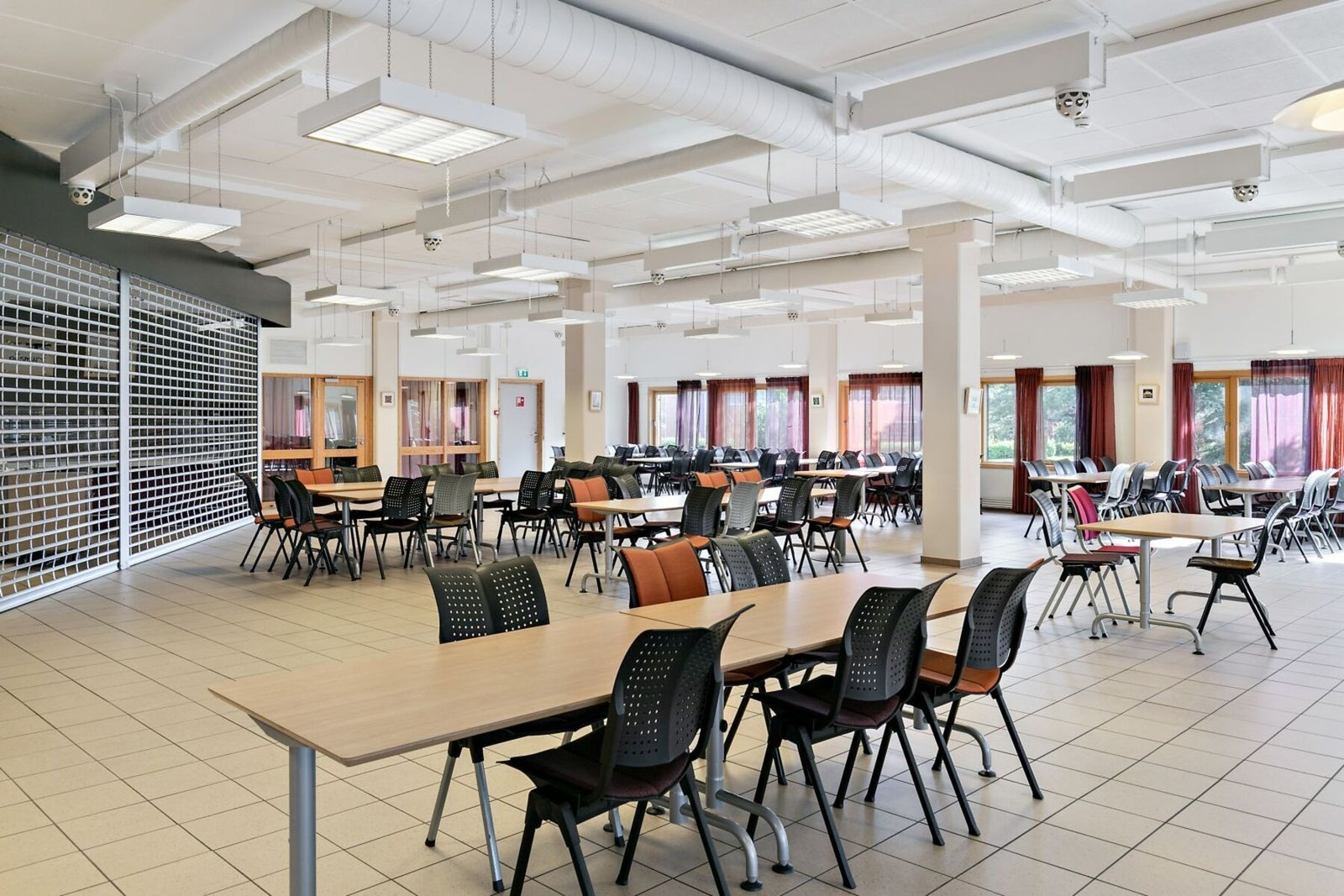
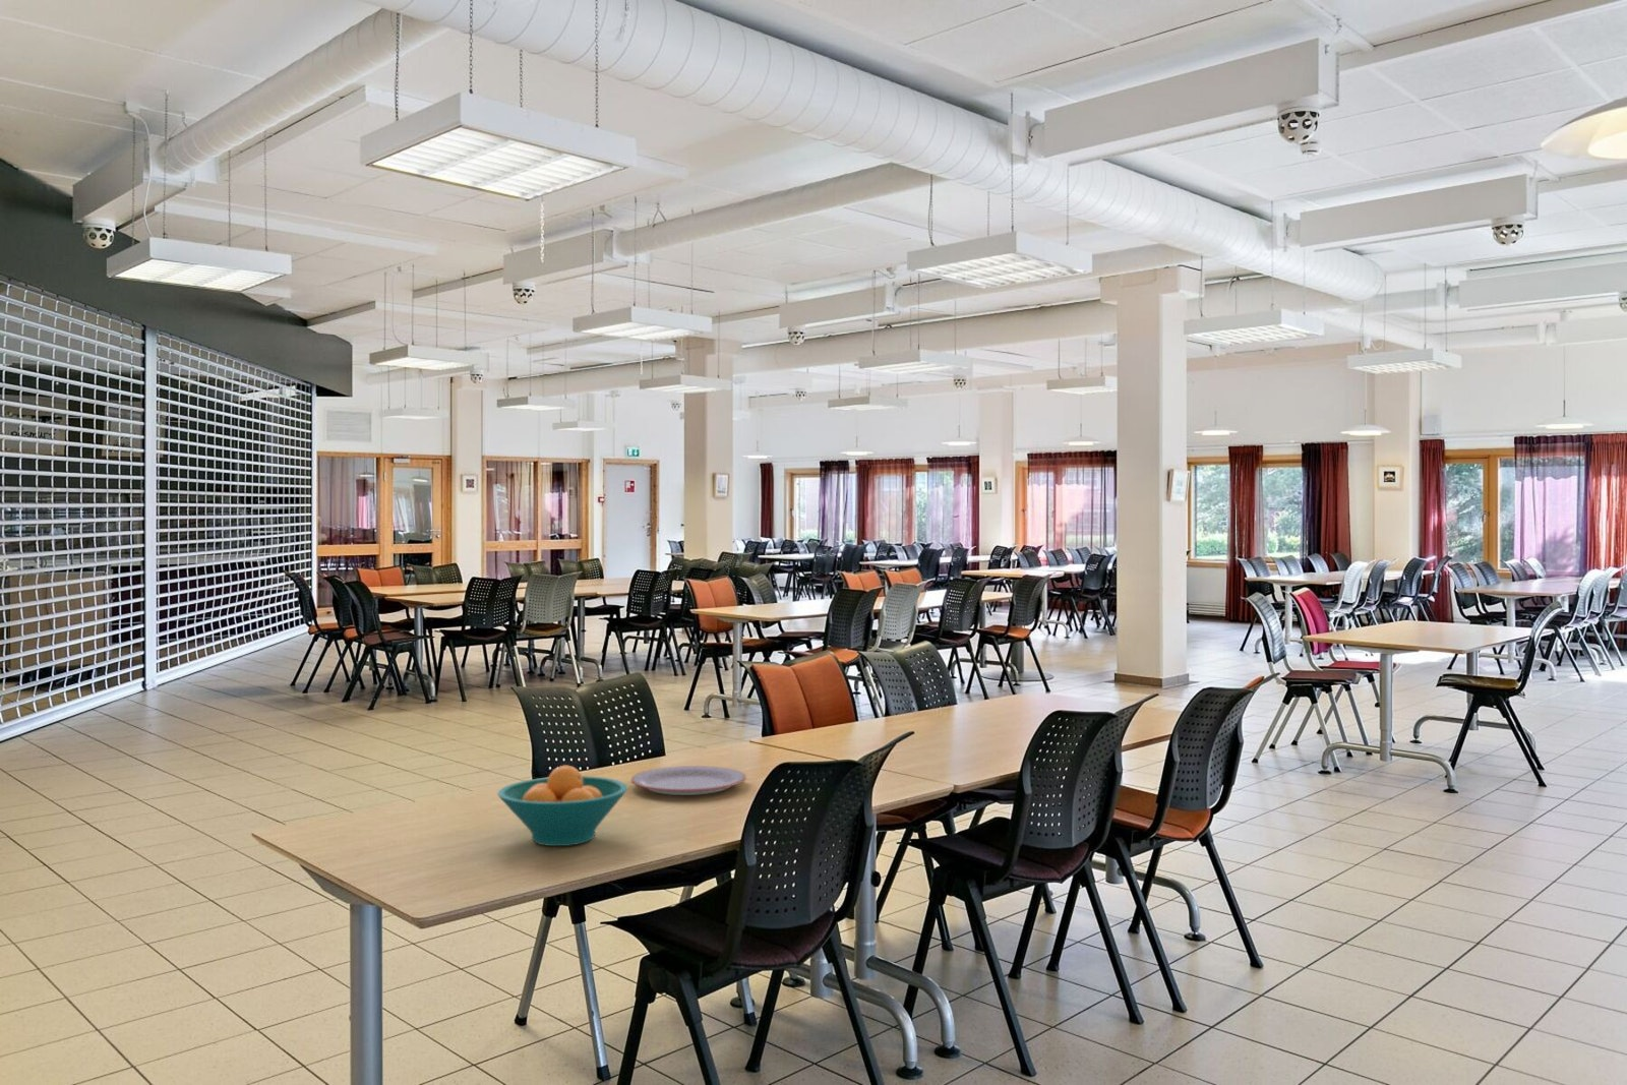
+ plate (689, 781)
+ fruit bowl (563, 803)
